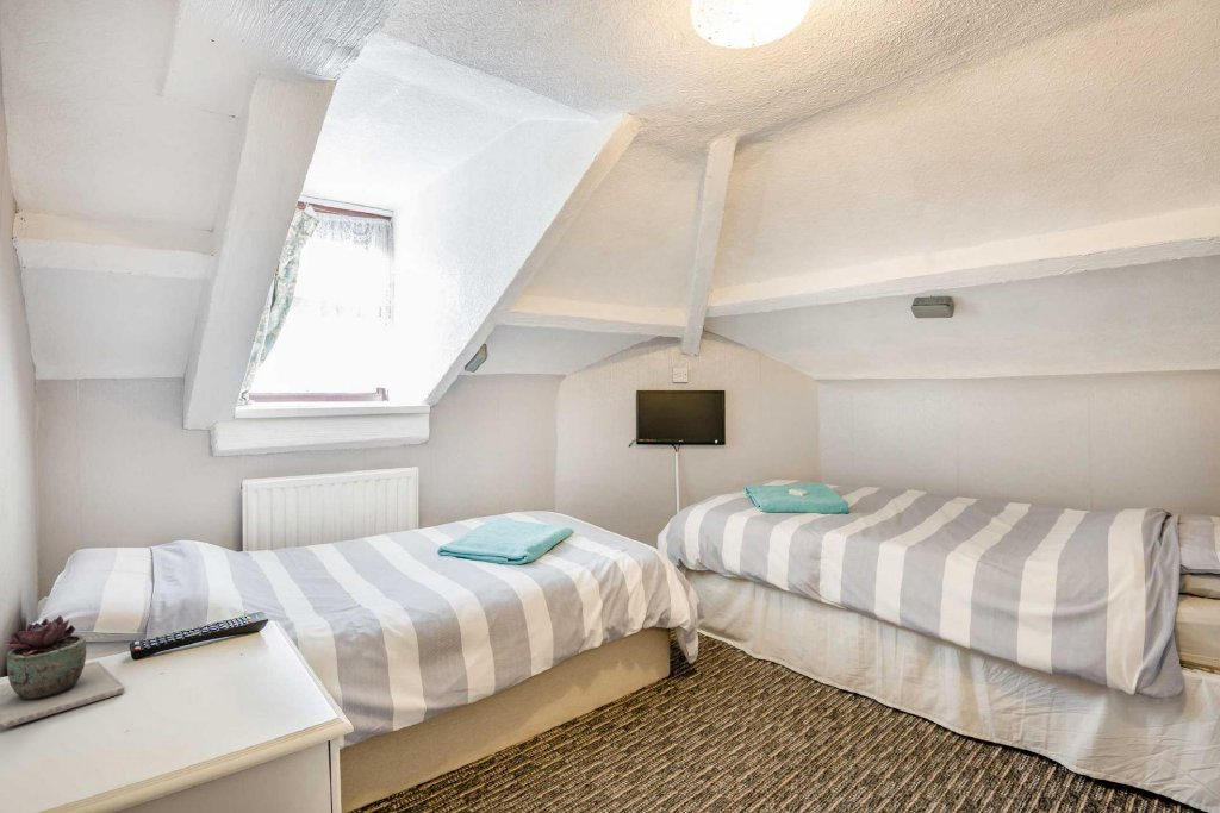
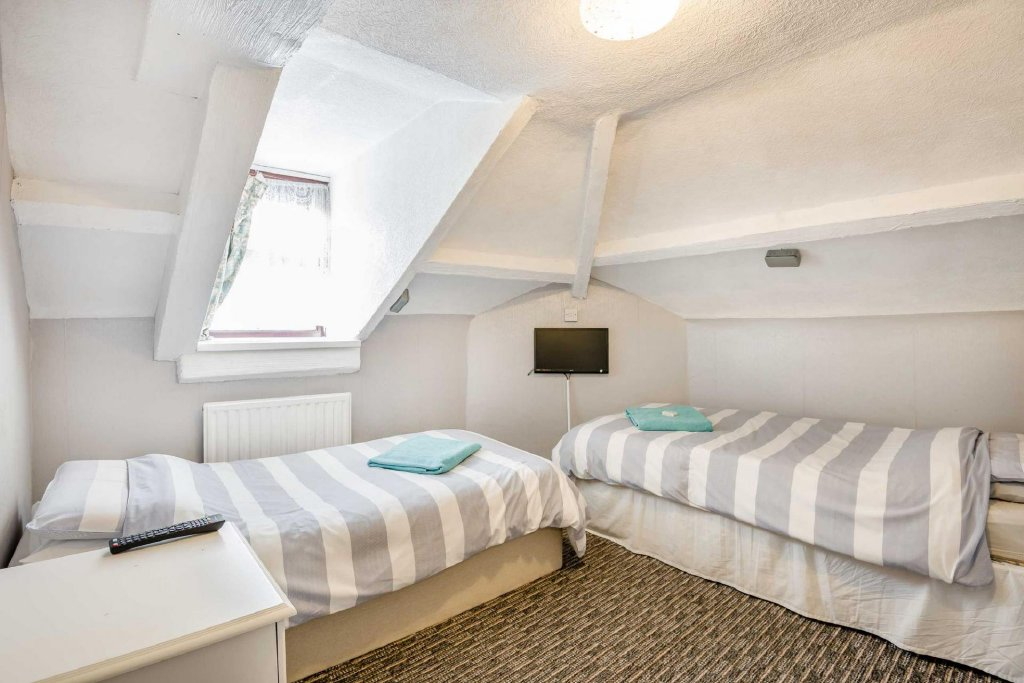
- succulent plant (50, 656)
